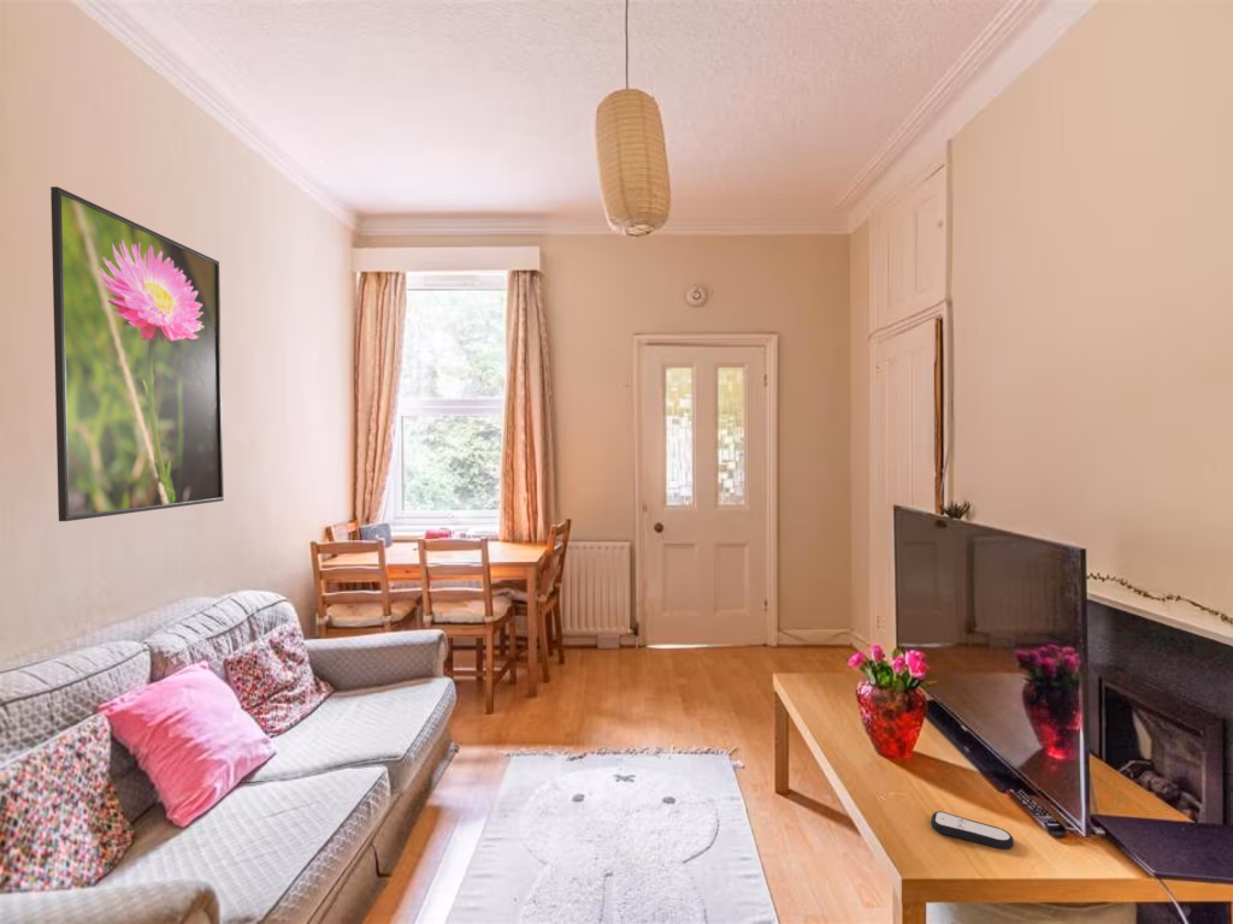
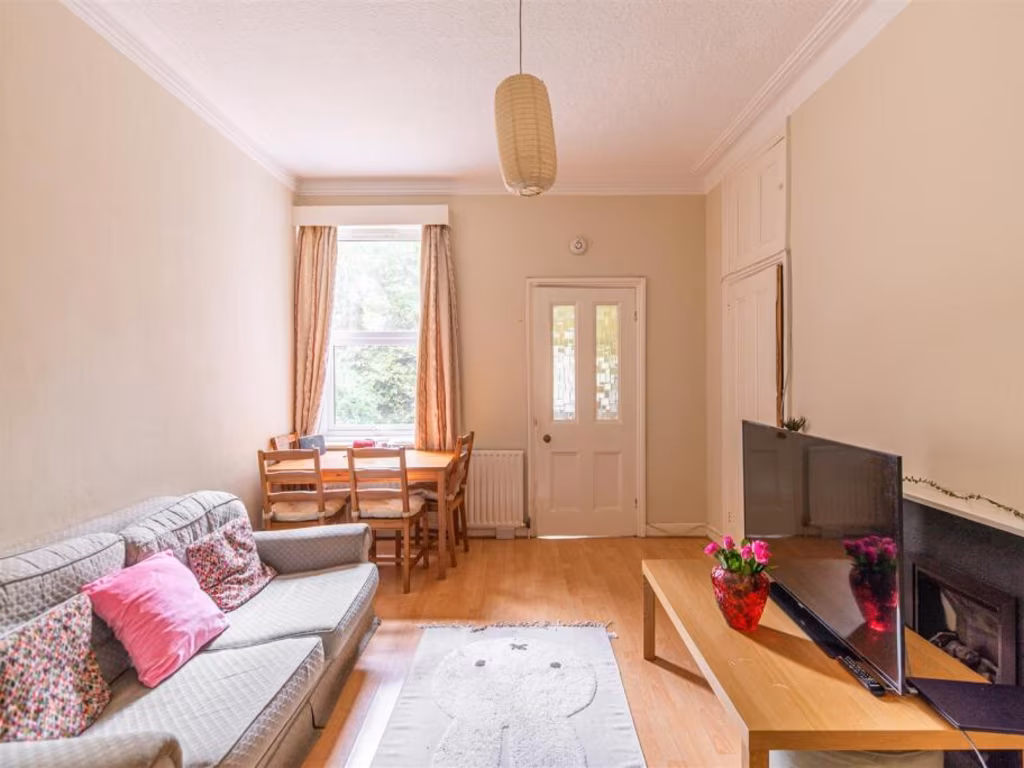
- remote control (971, 829)
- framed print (152, 371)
